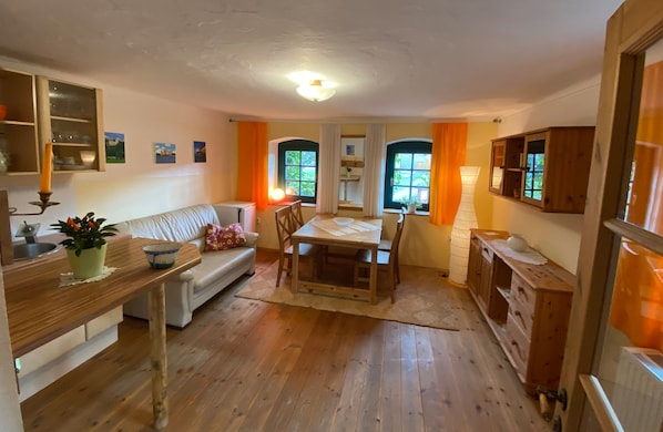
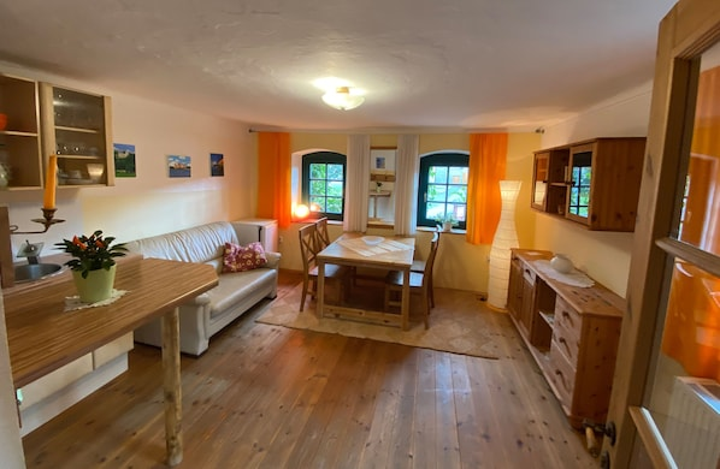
- bowl (162, 256)
